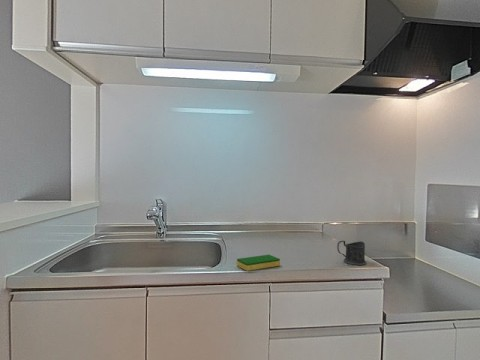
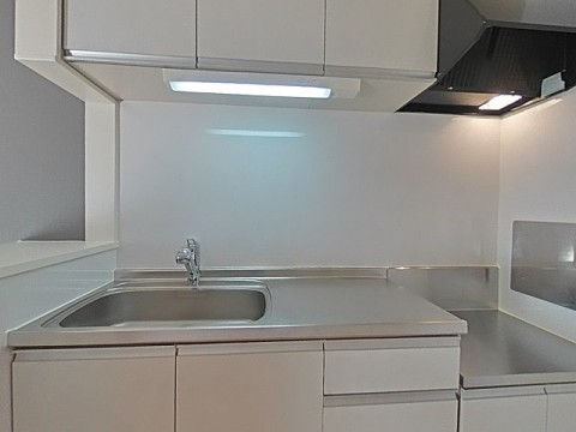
- dish sponge (258, 262)
- mug (350, 251)
